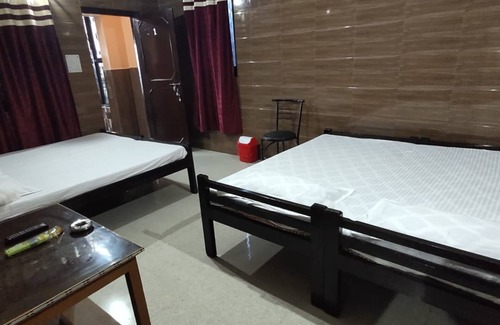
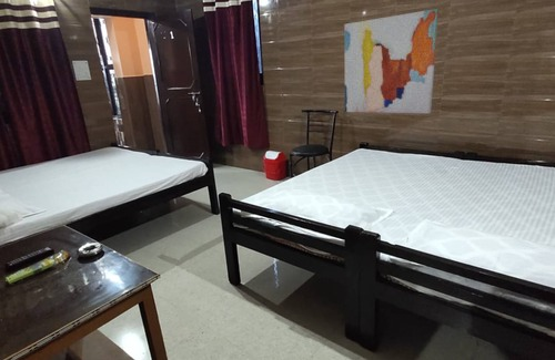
+ wall art (385, 66)
